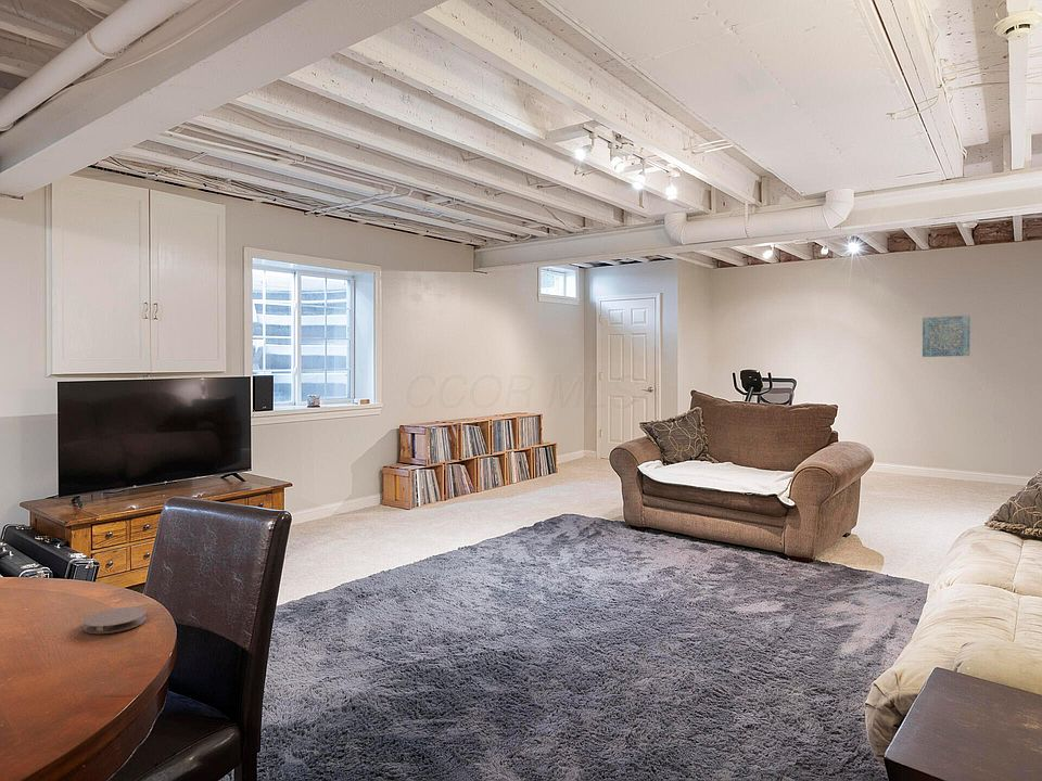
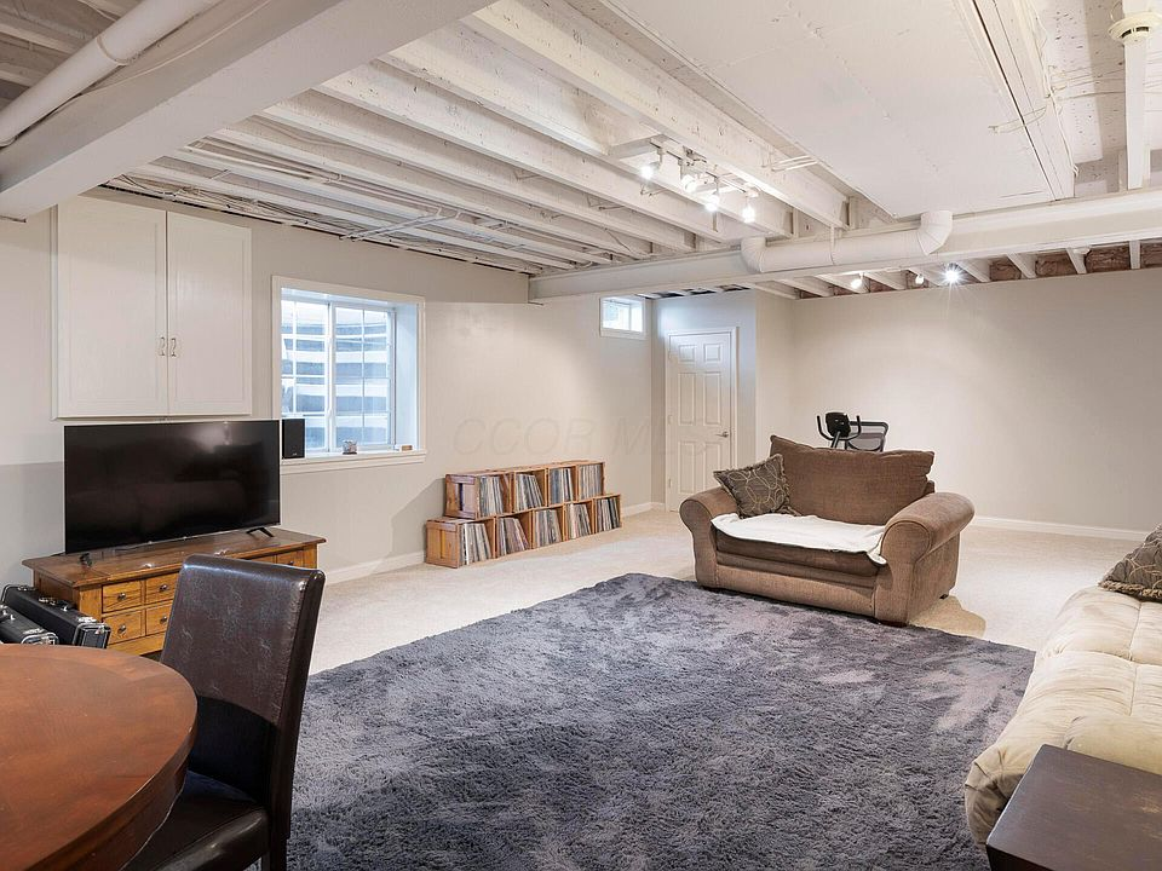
- coaster (115, 619)
- wall art (945, 336)
